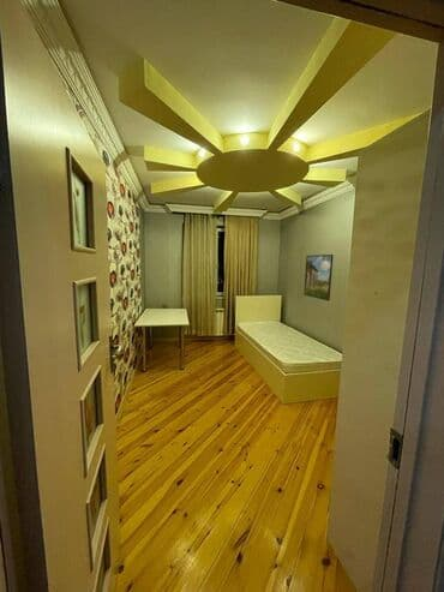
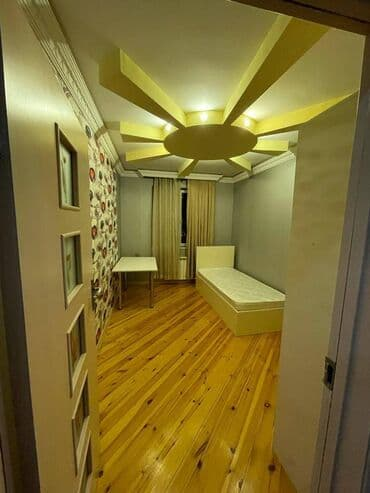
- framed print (317, 276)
